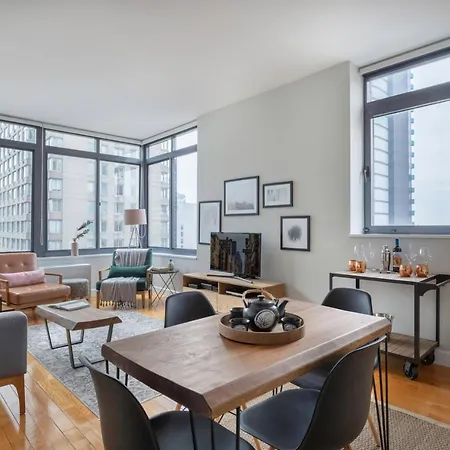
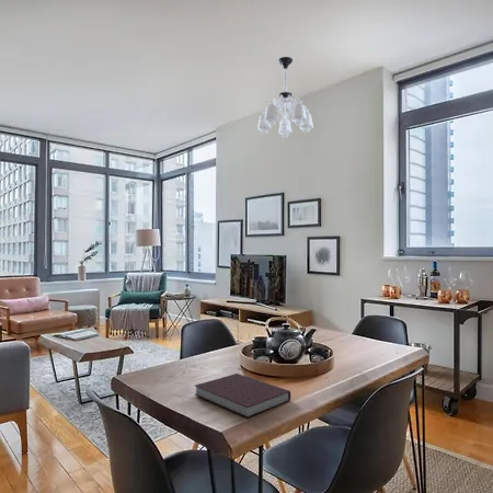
+ notebook (241, 392)
+ chandelier (285, 98)
